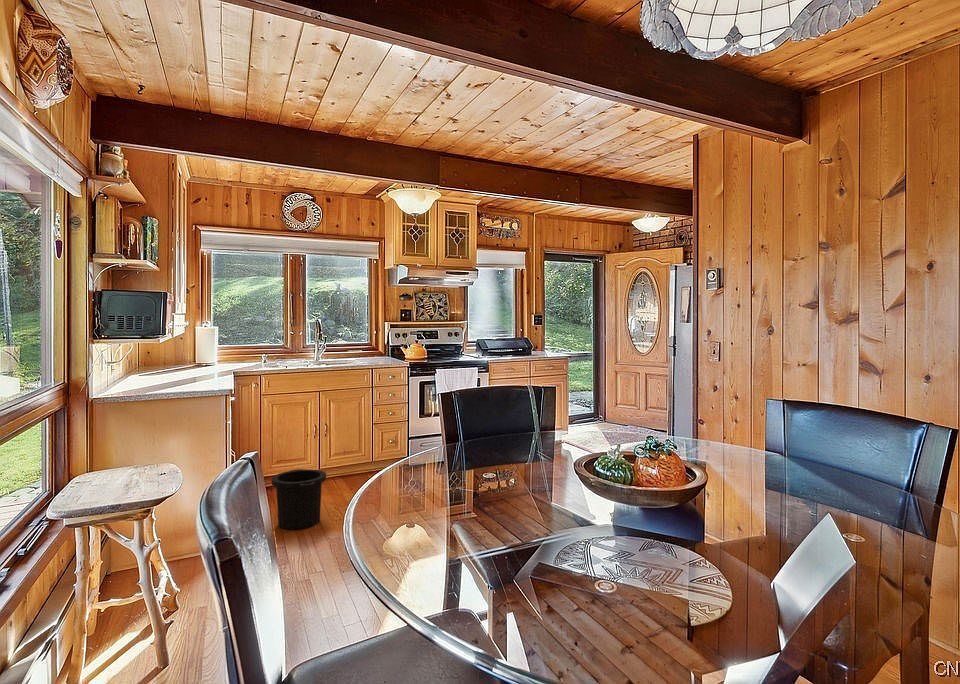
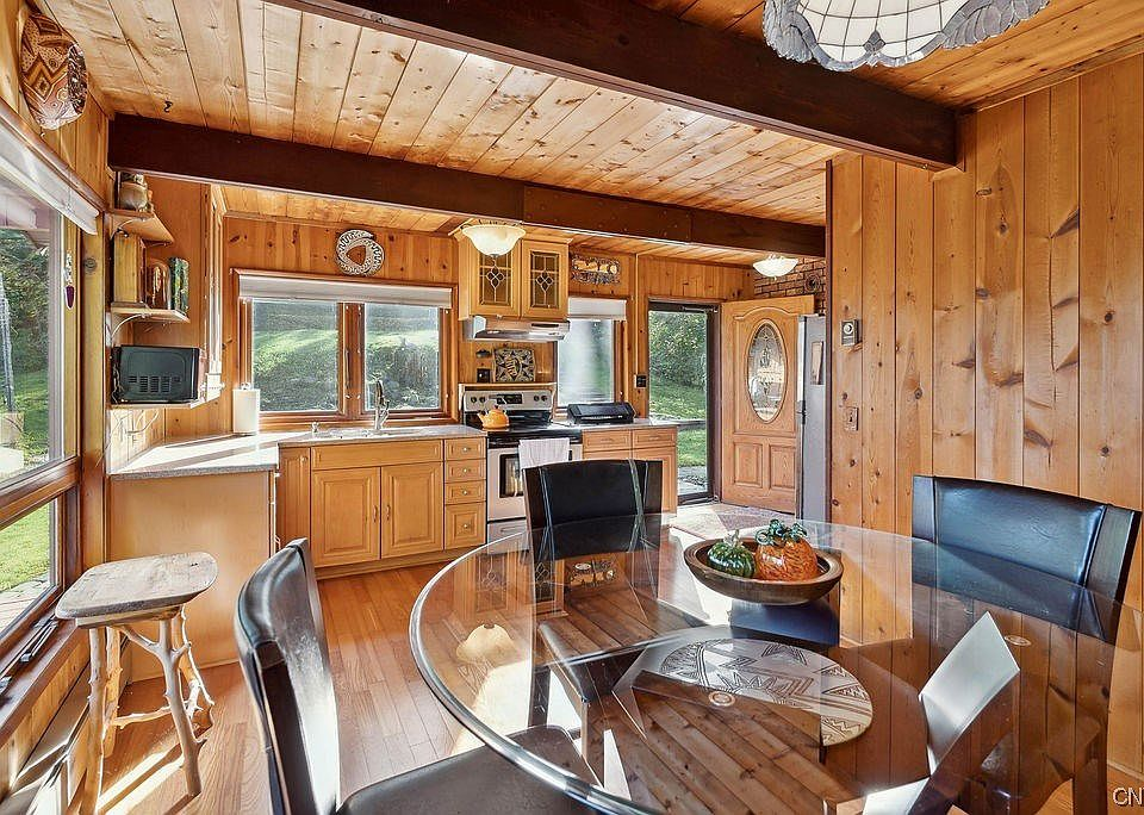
- trash can (299, 499)
